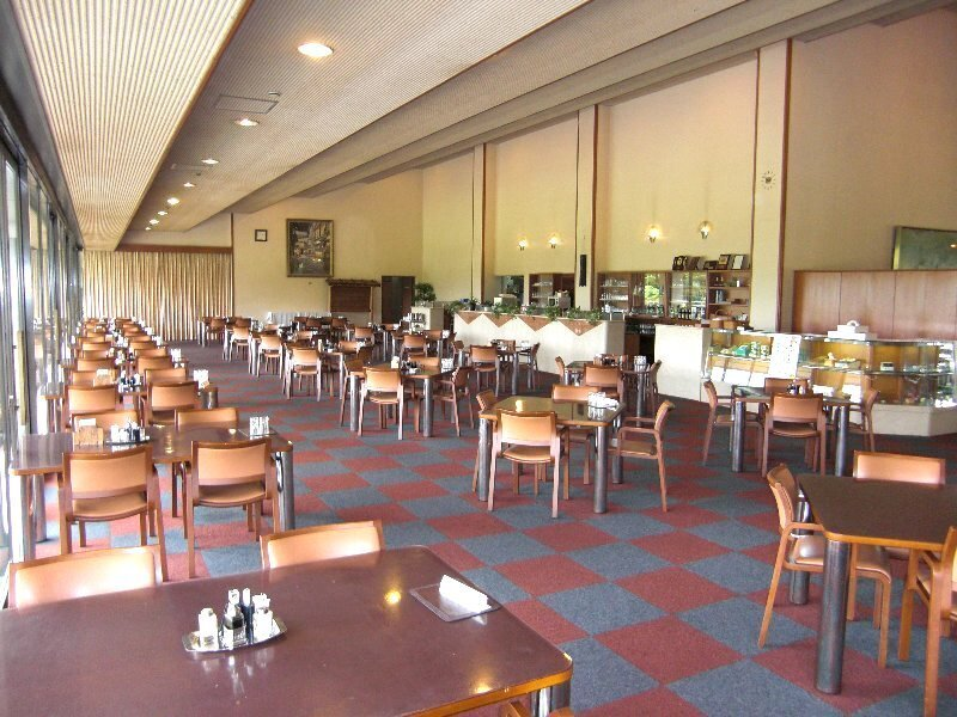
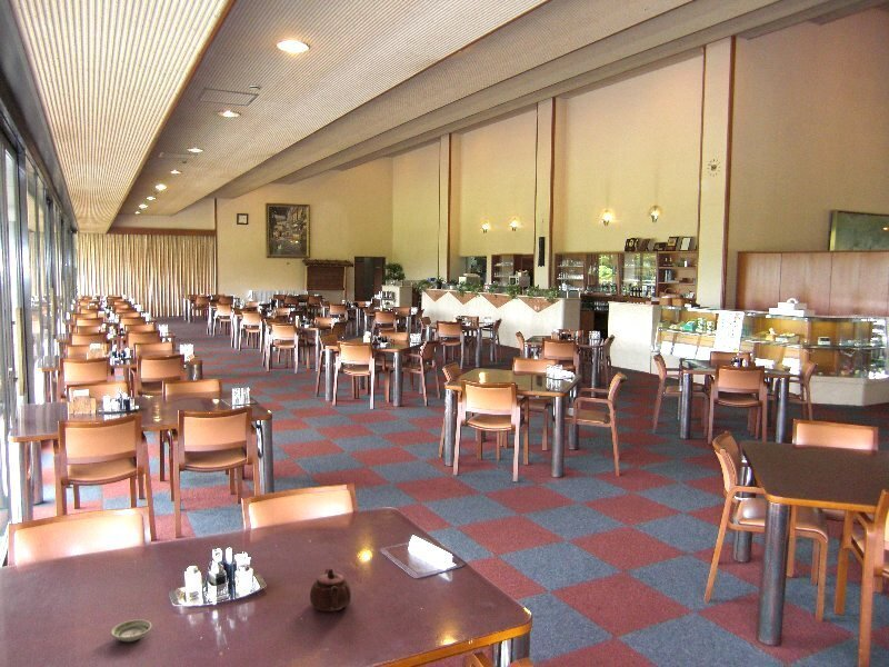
+ teapot (330, 587)
+ saucer (131, 633)
